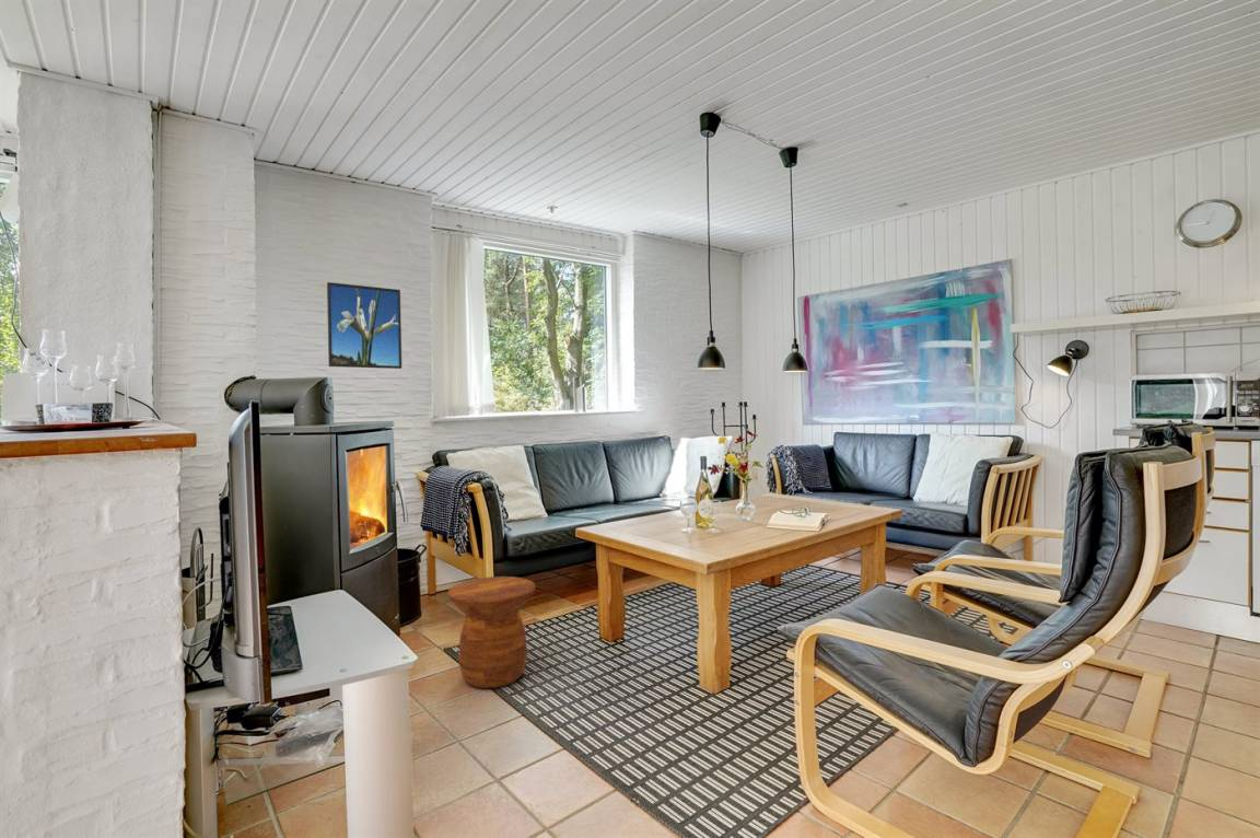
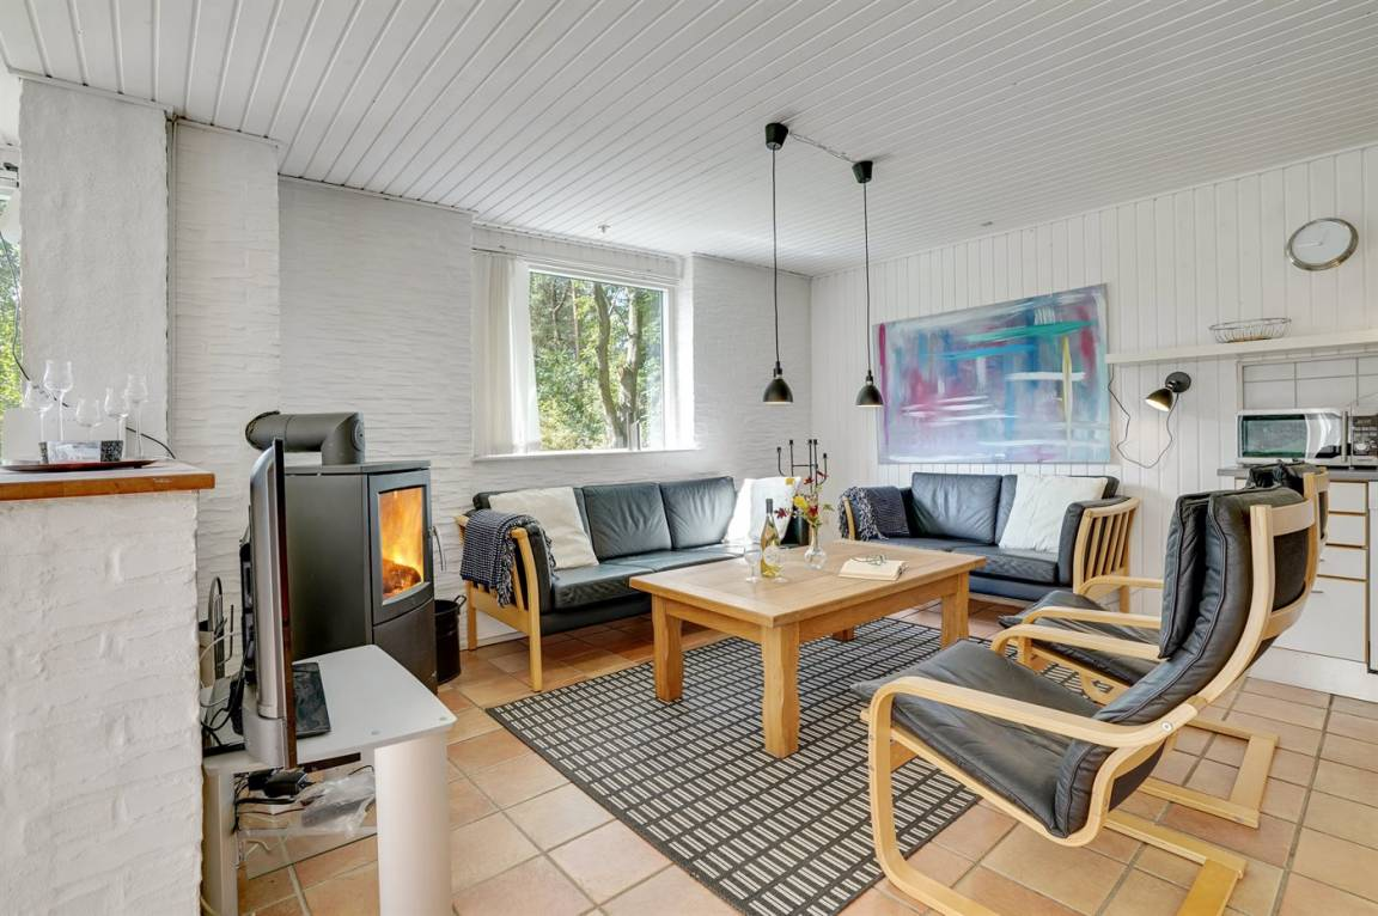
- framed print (365, 326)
- side table (492, 631)
